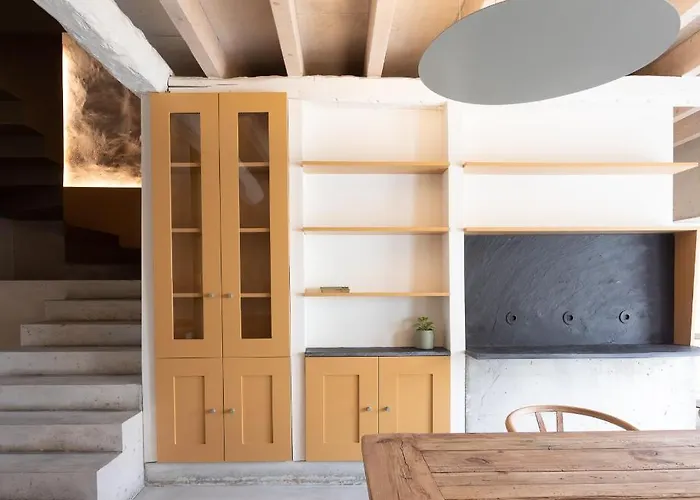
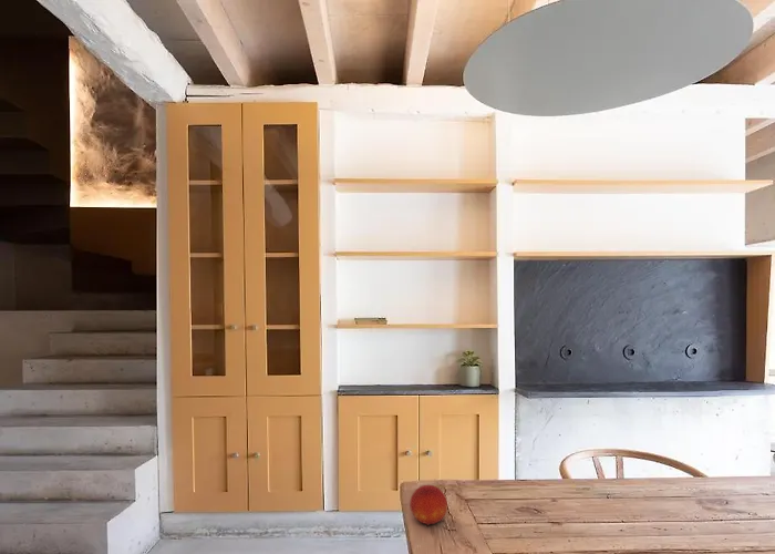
+ fruit (428, 503)
